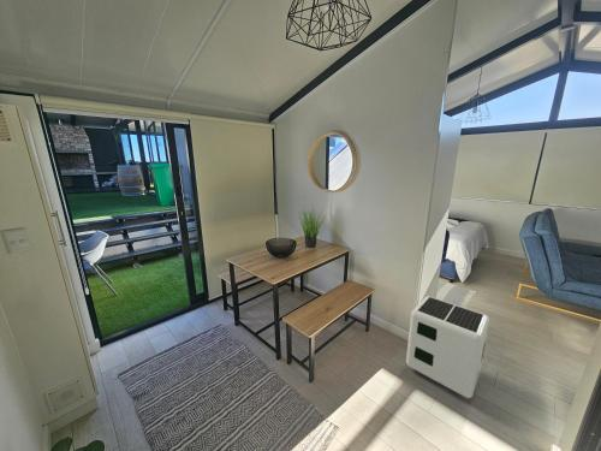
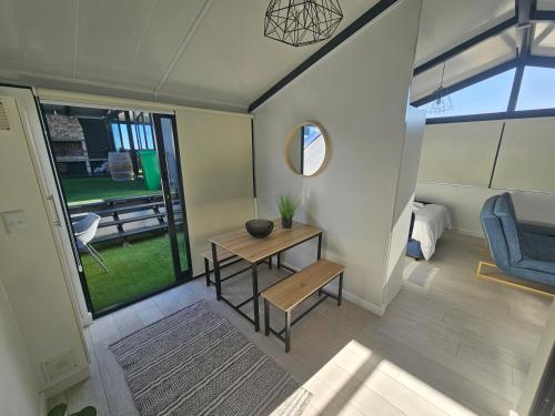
- air purifier (445, 342)
